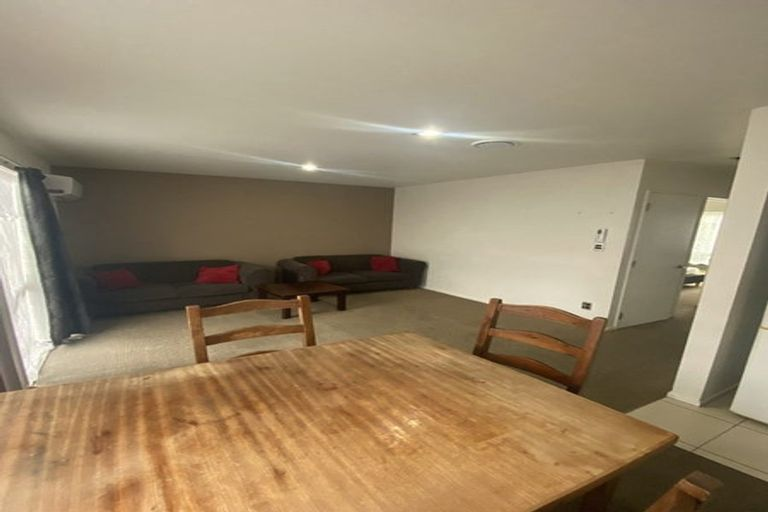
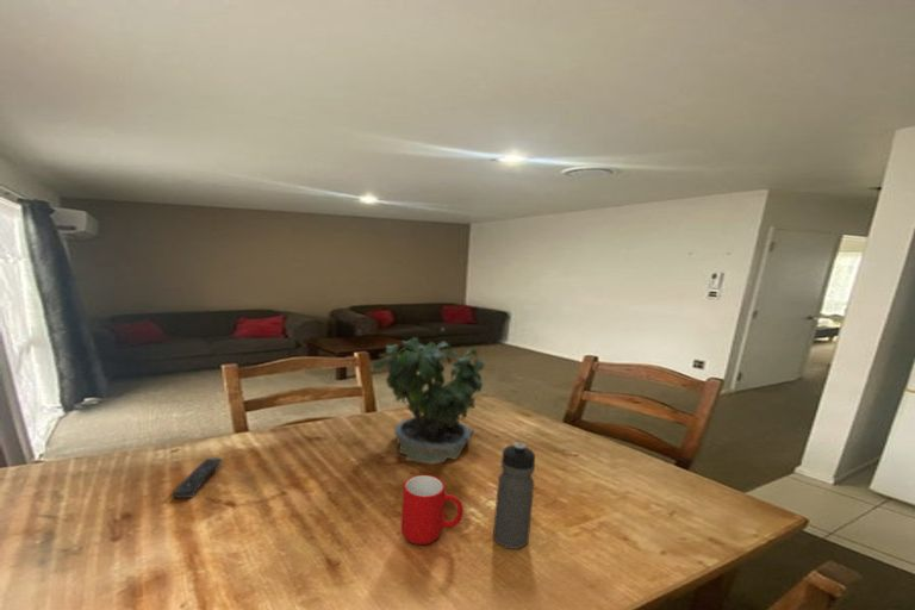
+ potted plant (430, 387)
+ water bottle (515, 491)
+ cup (432, 510)
+ remote control (200, 474)
